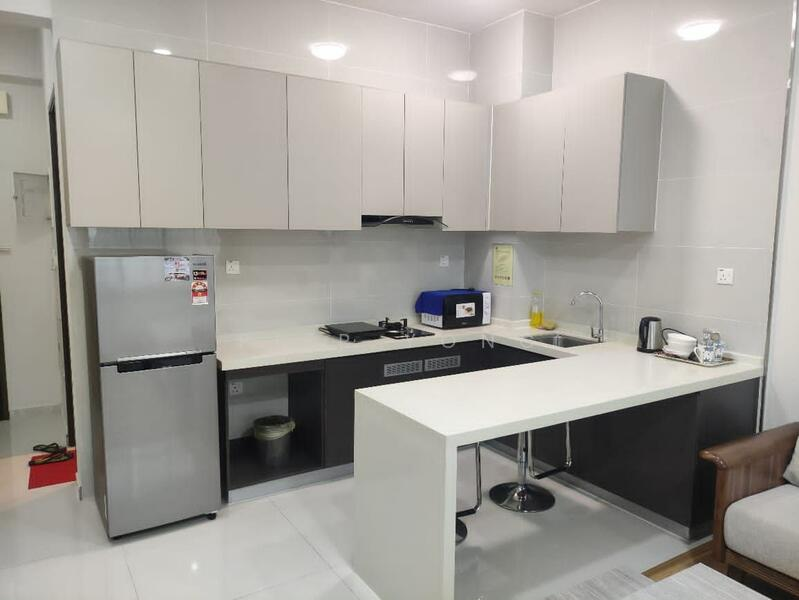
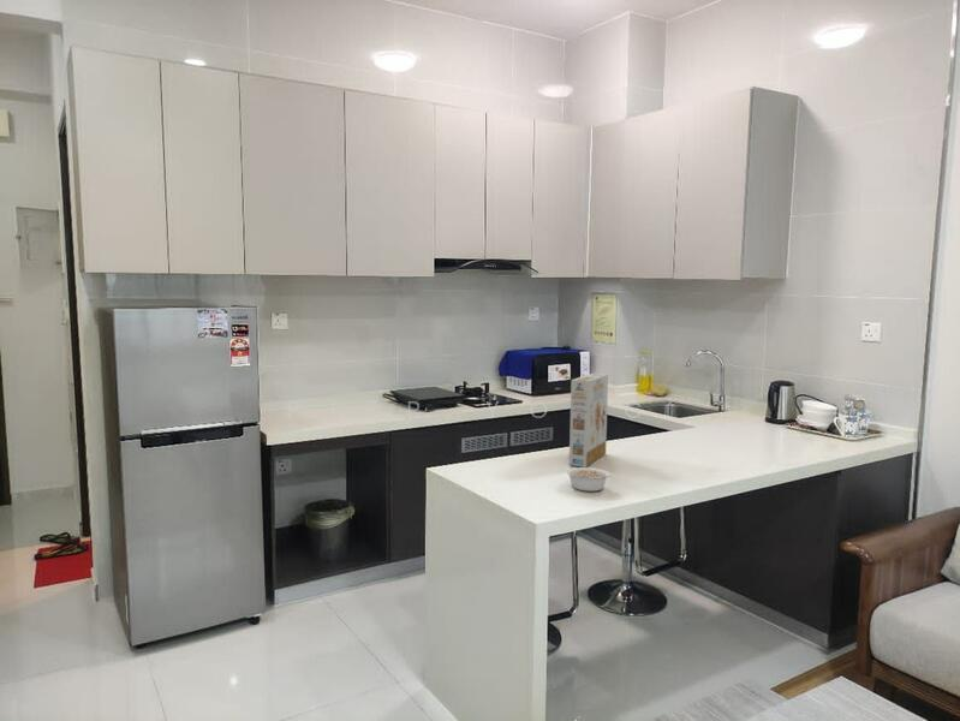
+ cereal box (589, 418)
+ legume (589, 478)
